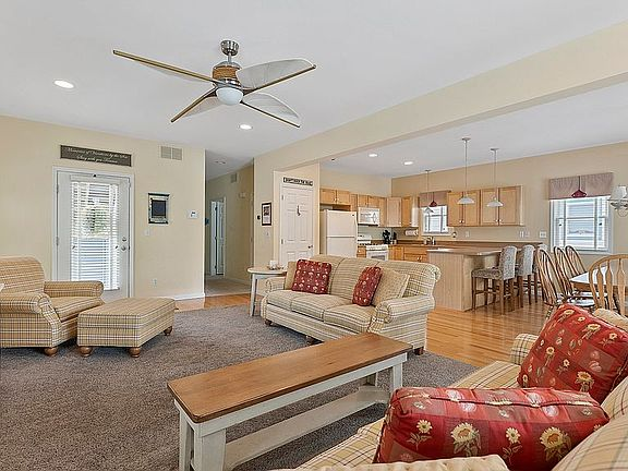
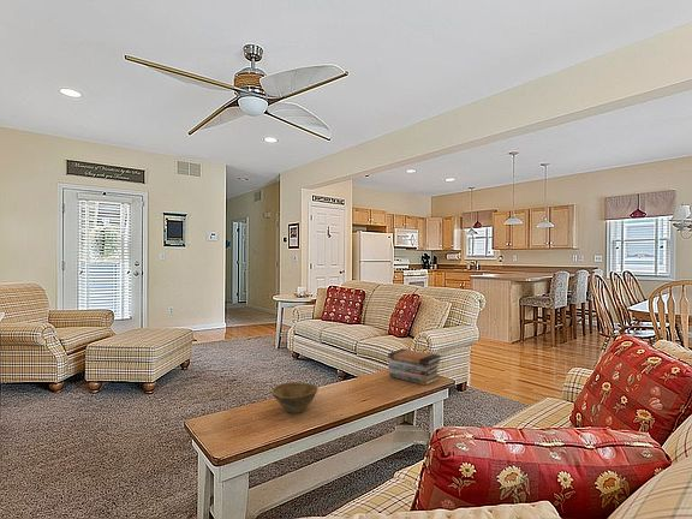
+ bowl (294, 398)
+ book stack (413, 365)
